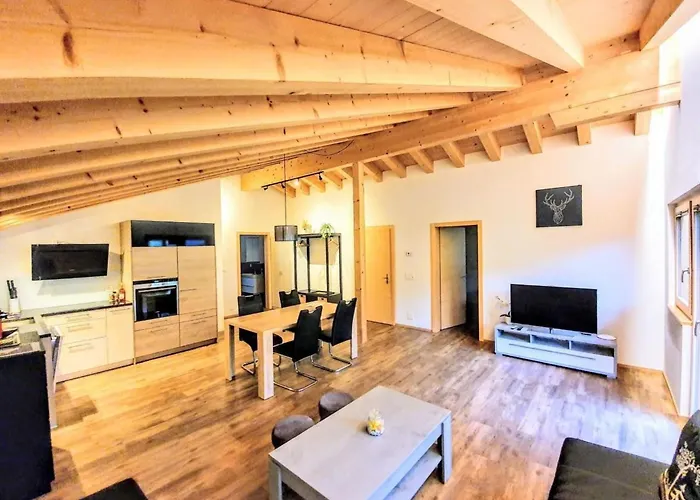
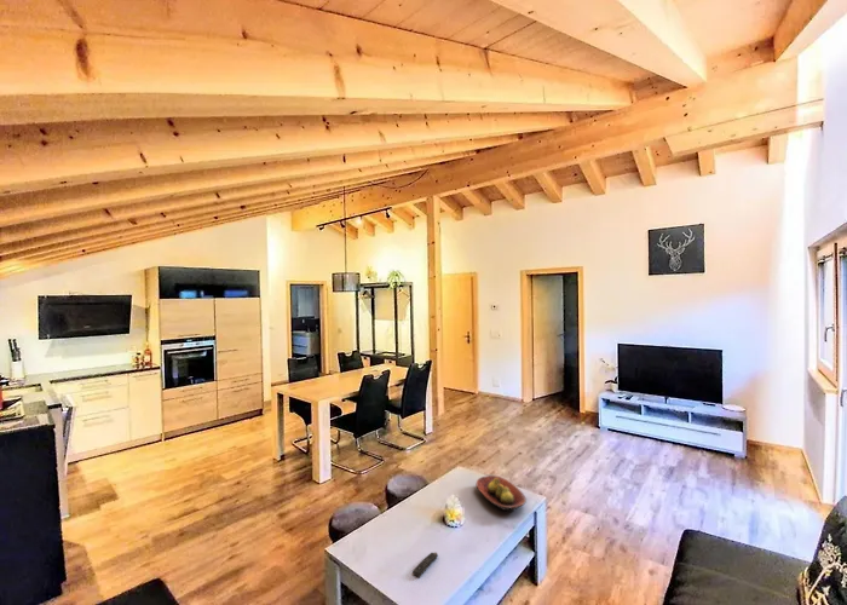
+ fruit bowl (500, 490)
+ remote control (426, 563)
